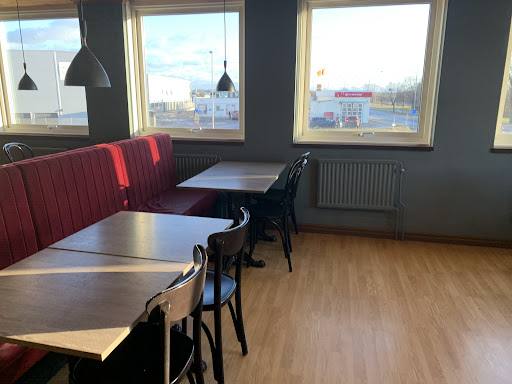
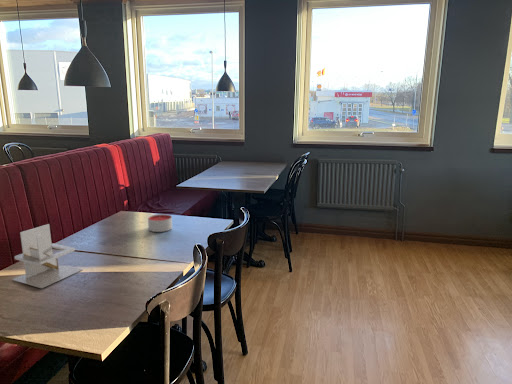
+ candle (160, 222)
+ napkin holder (45, 252)
